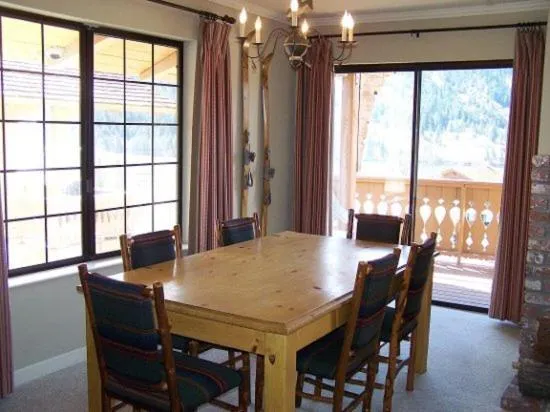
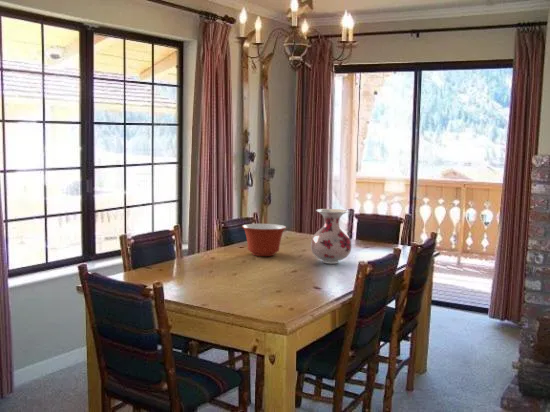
+ mixing bowl (263, 240)
+ vase (331, 236)
